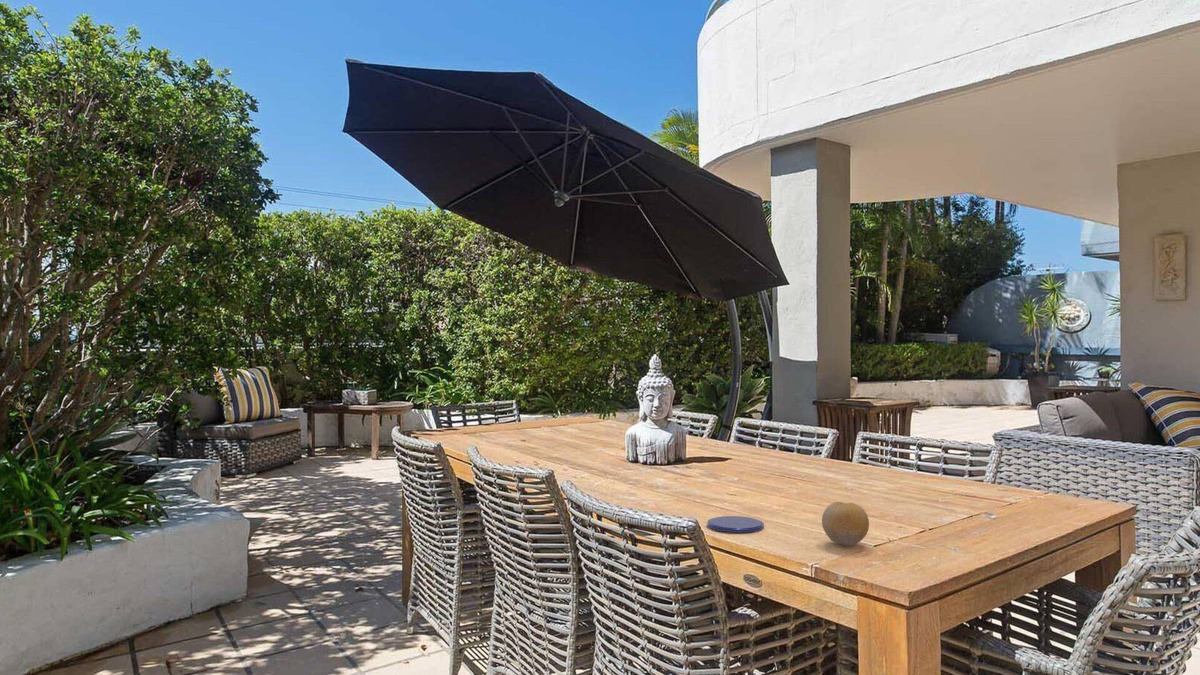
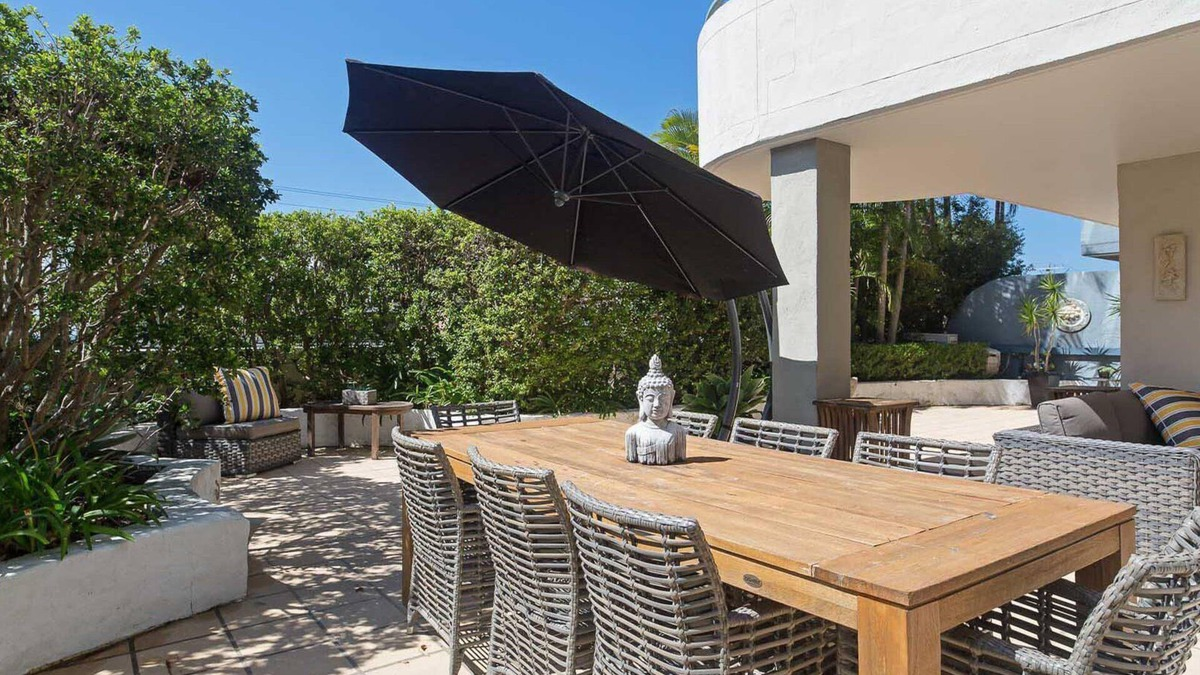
- fruit (845, 523)
- saucer (735, 523)
